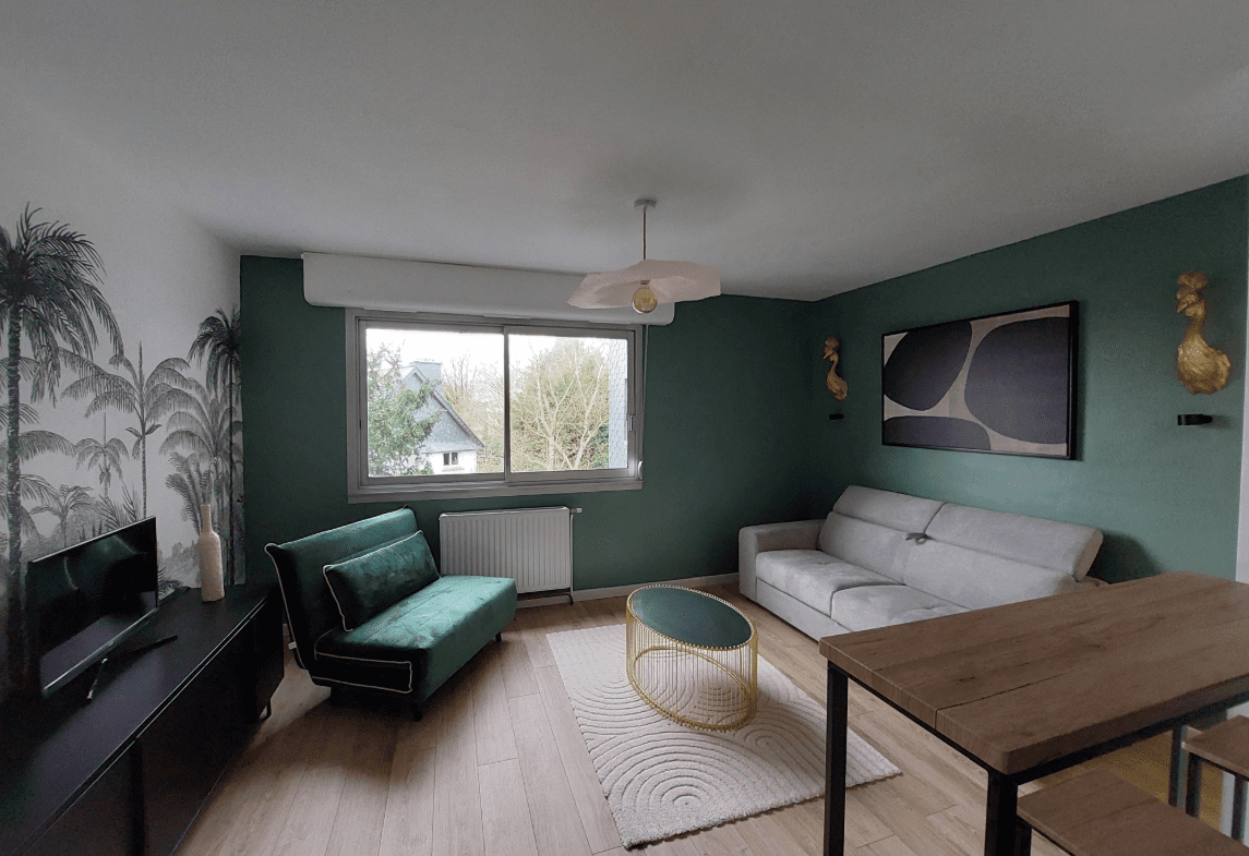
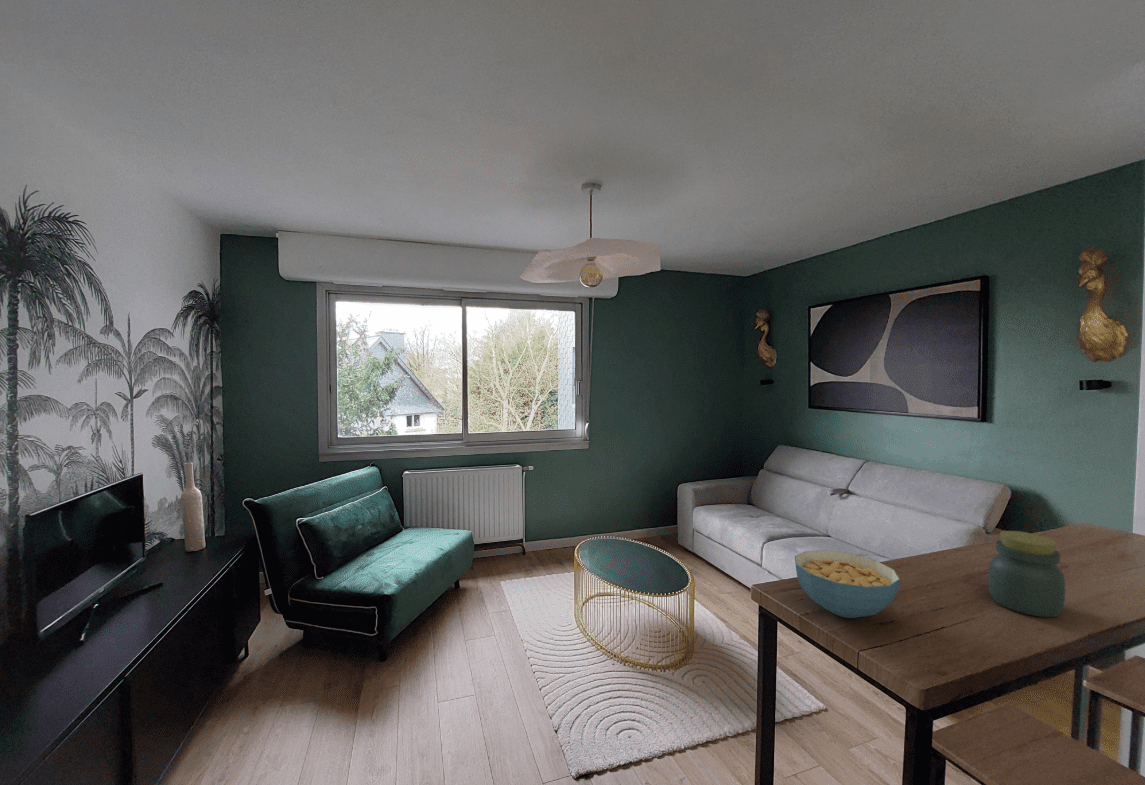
+ jar (1025, 571)
+ cereal bowl (843, 589)
